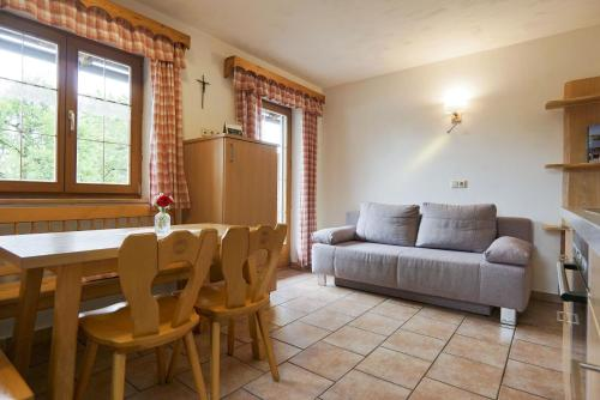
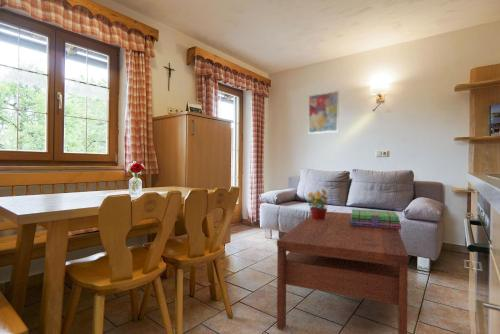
+ wall art (323, 113)
+ coffee table (346, 260)
+ stack of books (373, 218)
+ flowerpot (317, 203)
